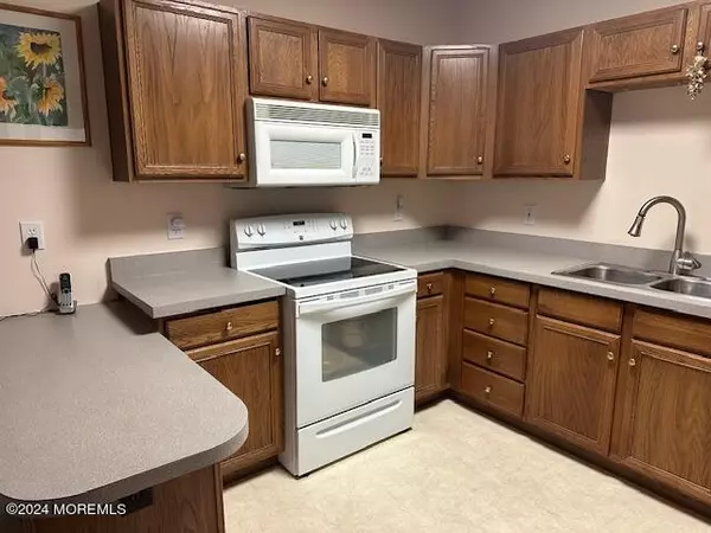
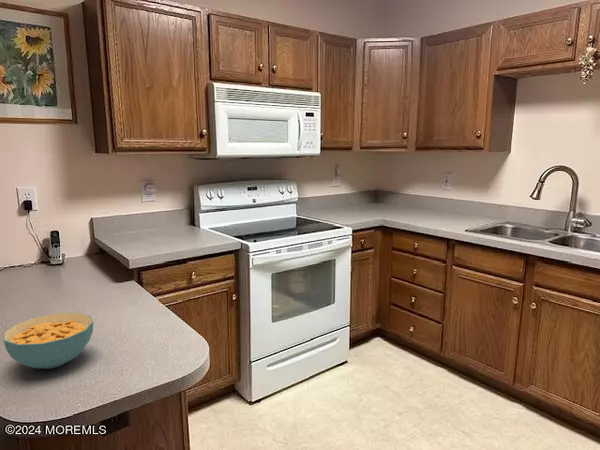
+ cereal bowl (51, 345)
